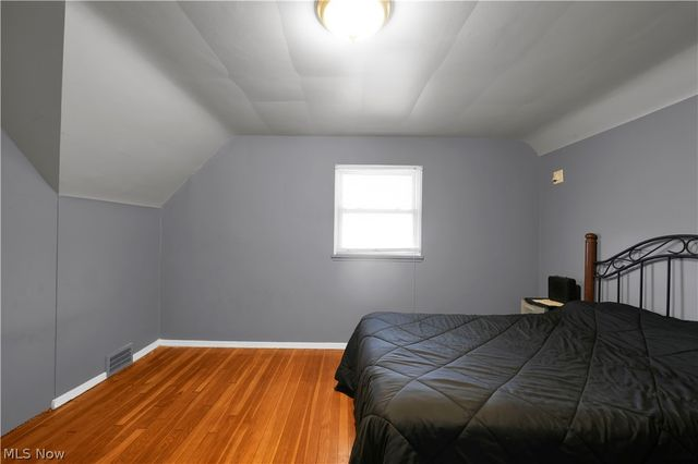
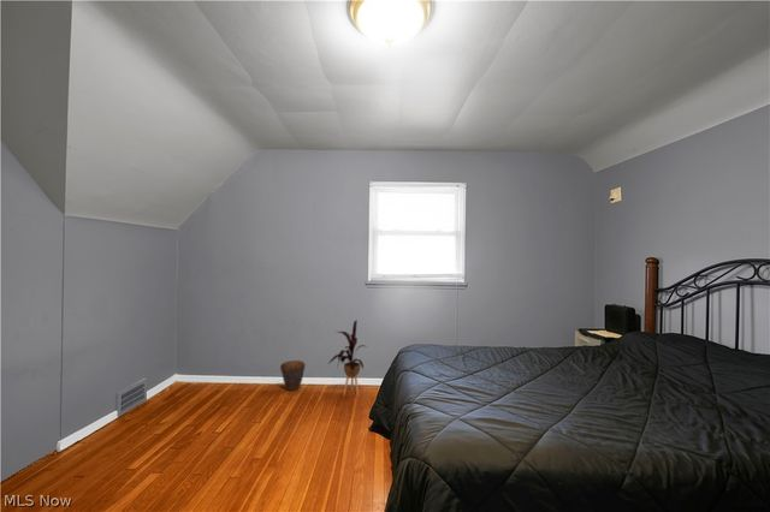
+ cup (292, 376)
+ house plant (348, 357)
